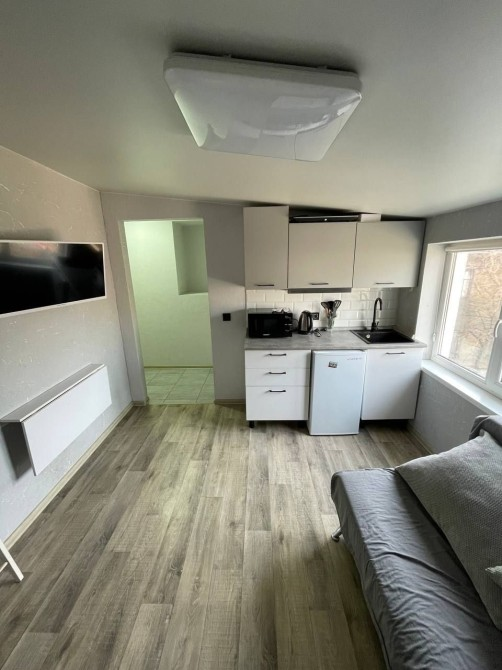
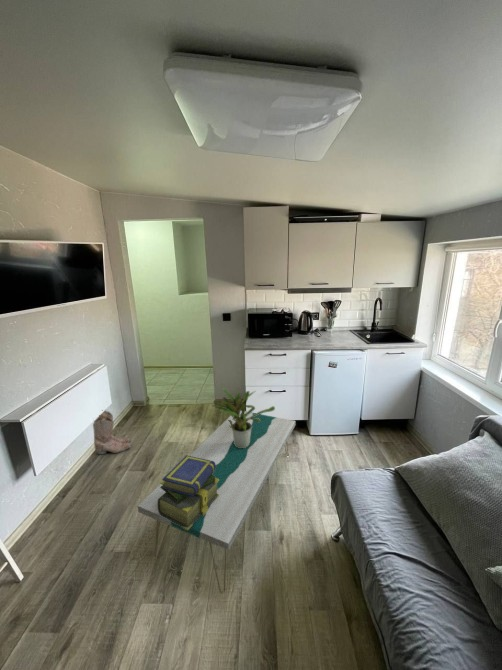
+ stack of books (189, 485)
+ boots (112, 429)
+ potted plant (239, 417)
+ coffee table (234, 476)
